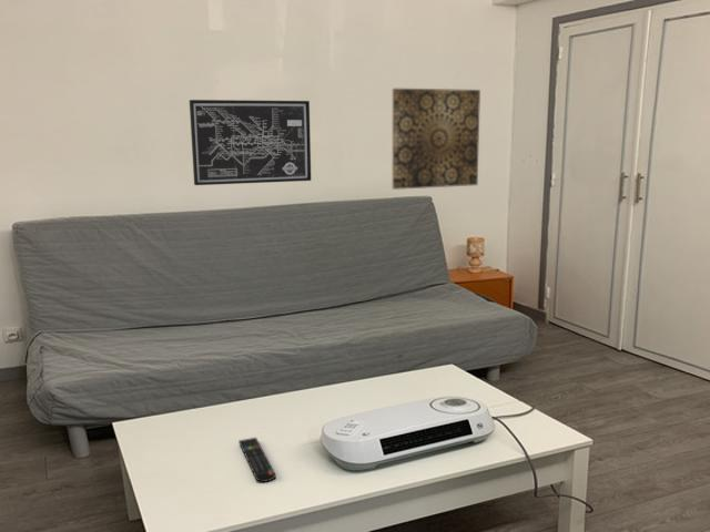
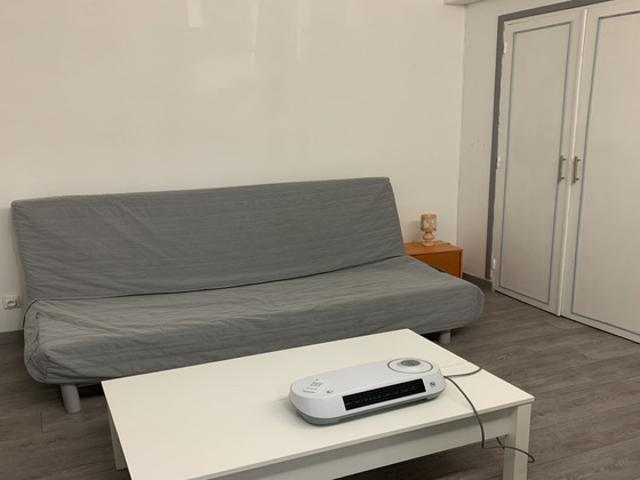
- wall art (436, 139)
- remote control (256, 459)
- wall art (252, 142)
